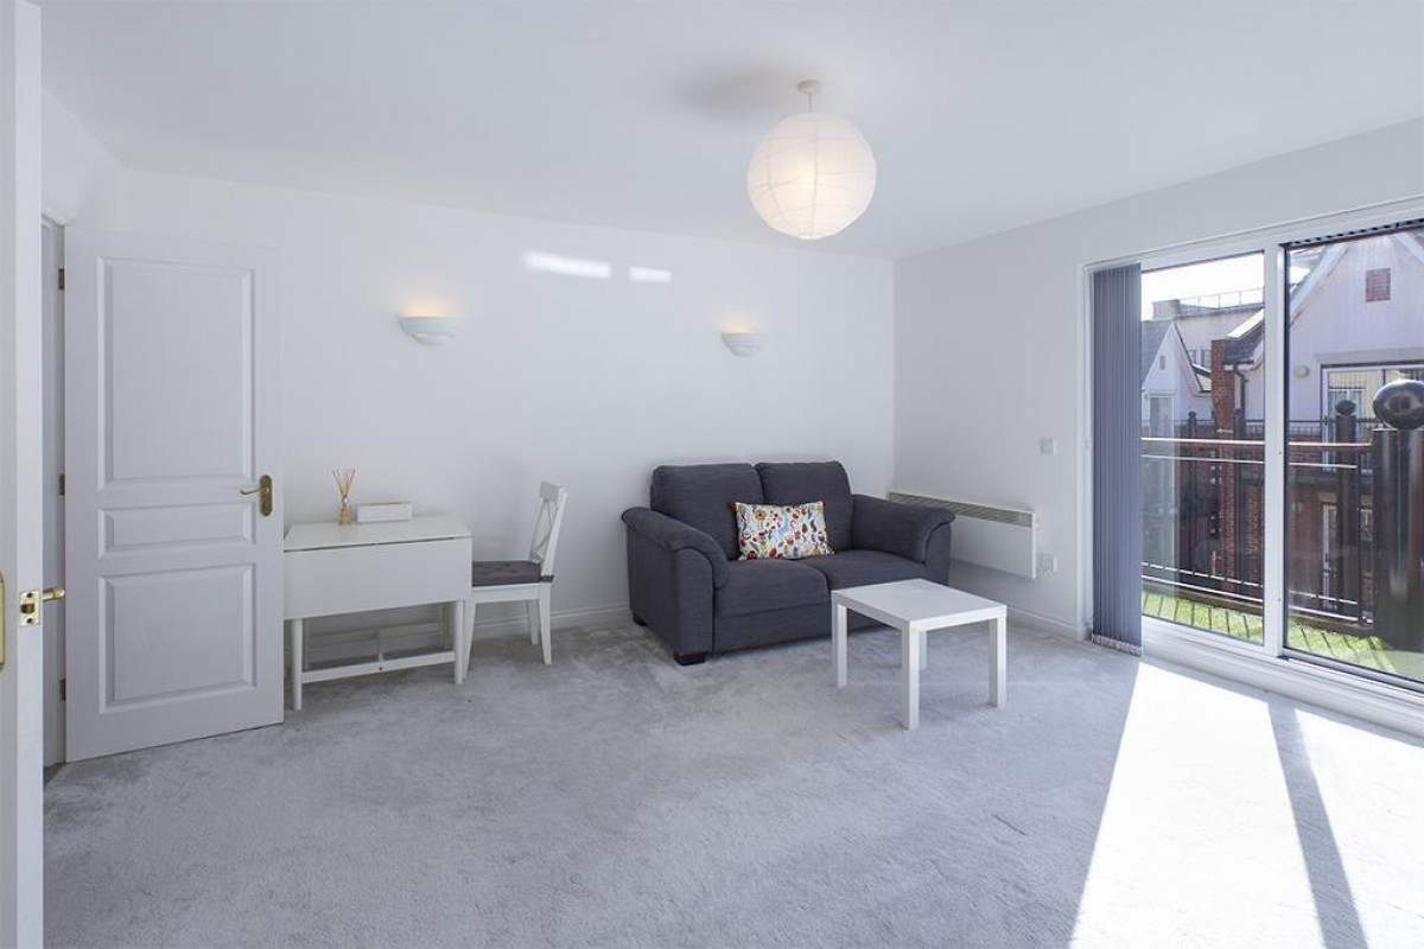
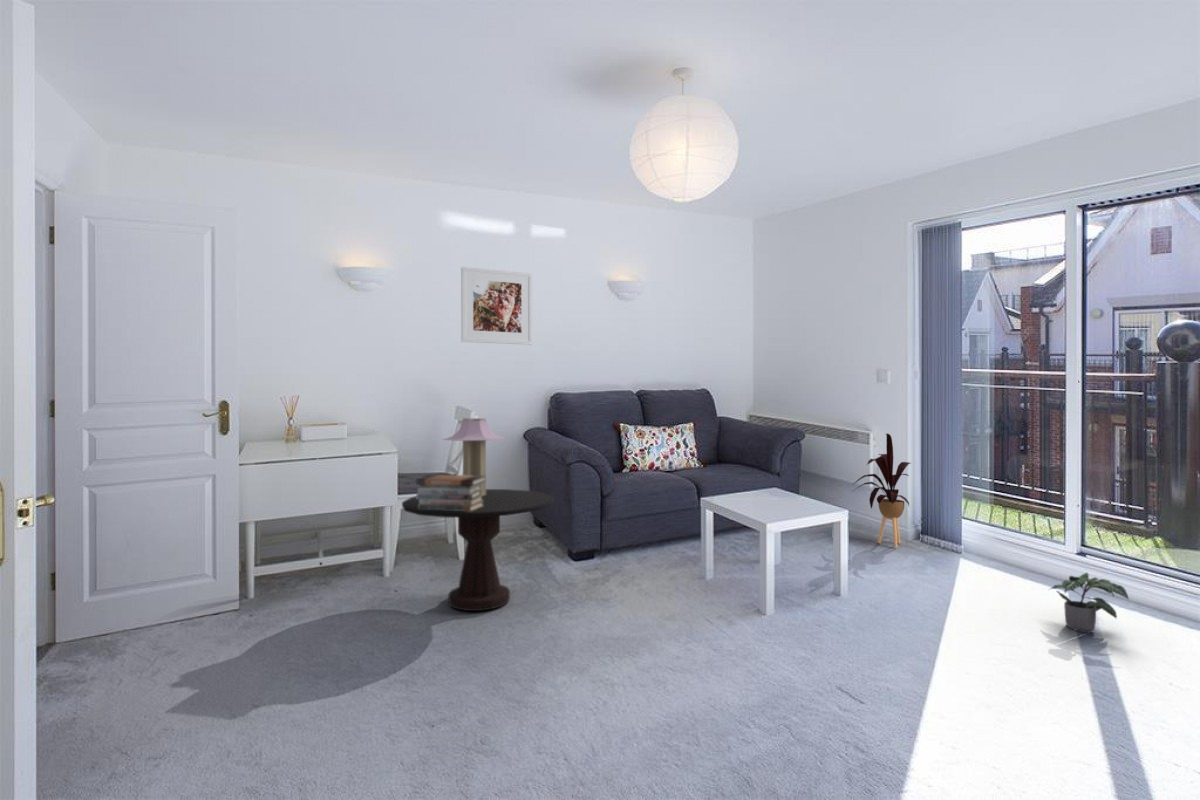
+ house plant (883, 488)
+ side table (479, 550)
+ potted plant (1087, 602)
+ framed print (497, 306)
+ table lamp (480, 456)
+ book stack (450, 492)
